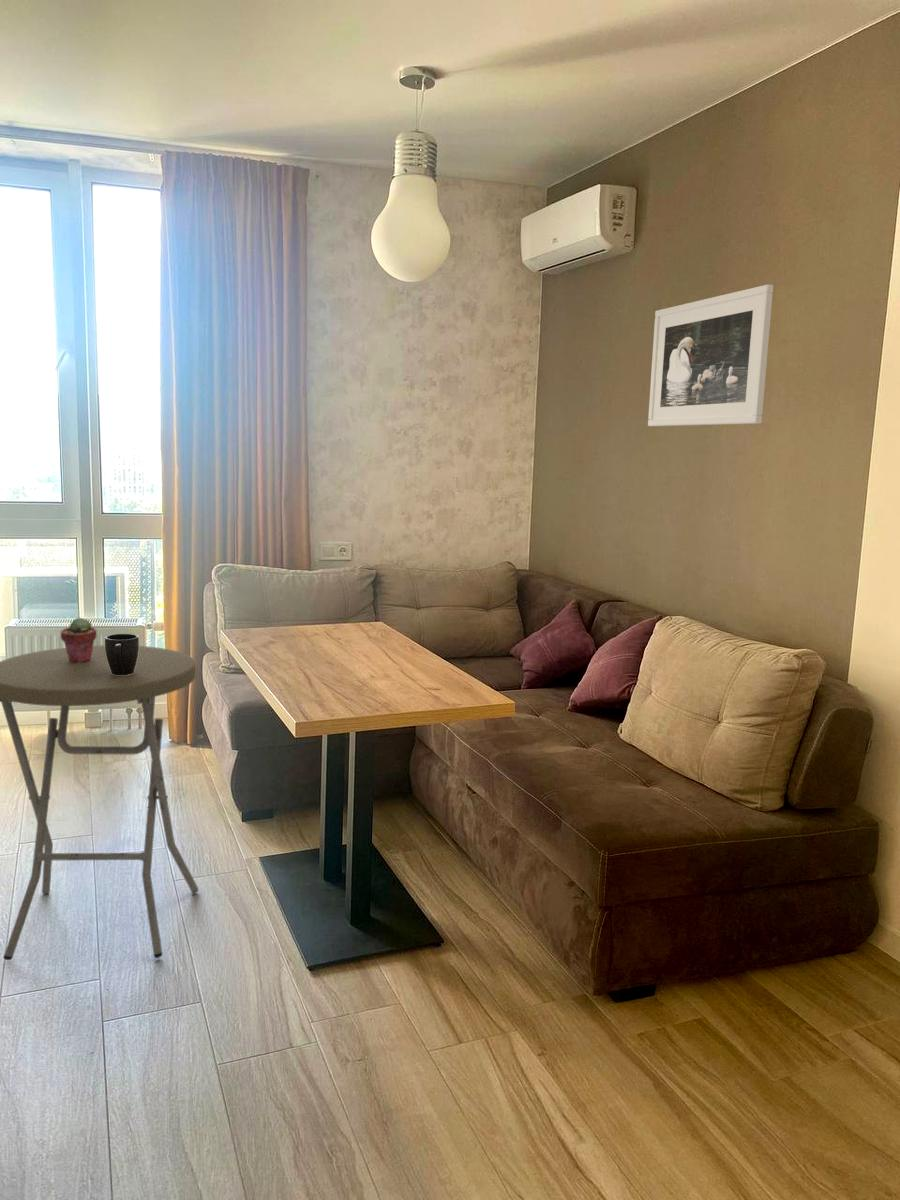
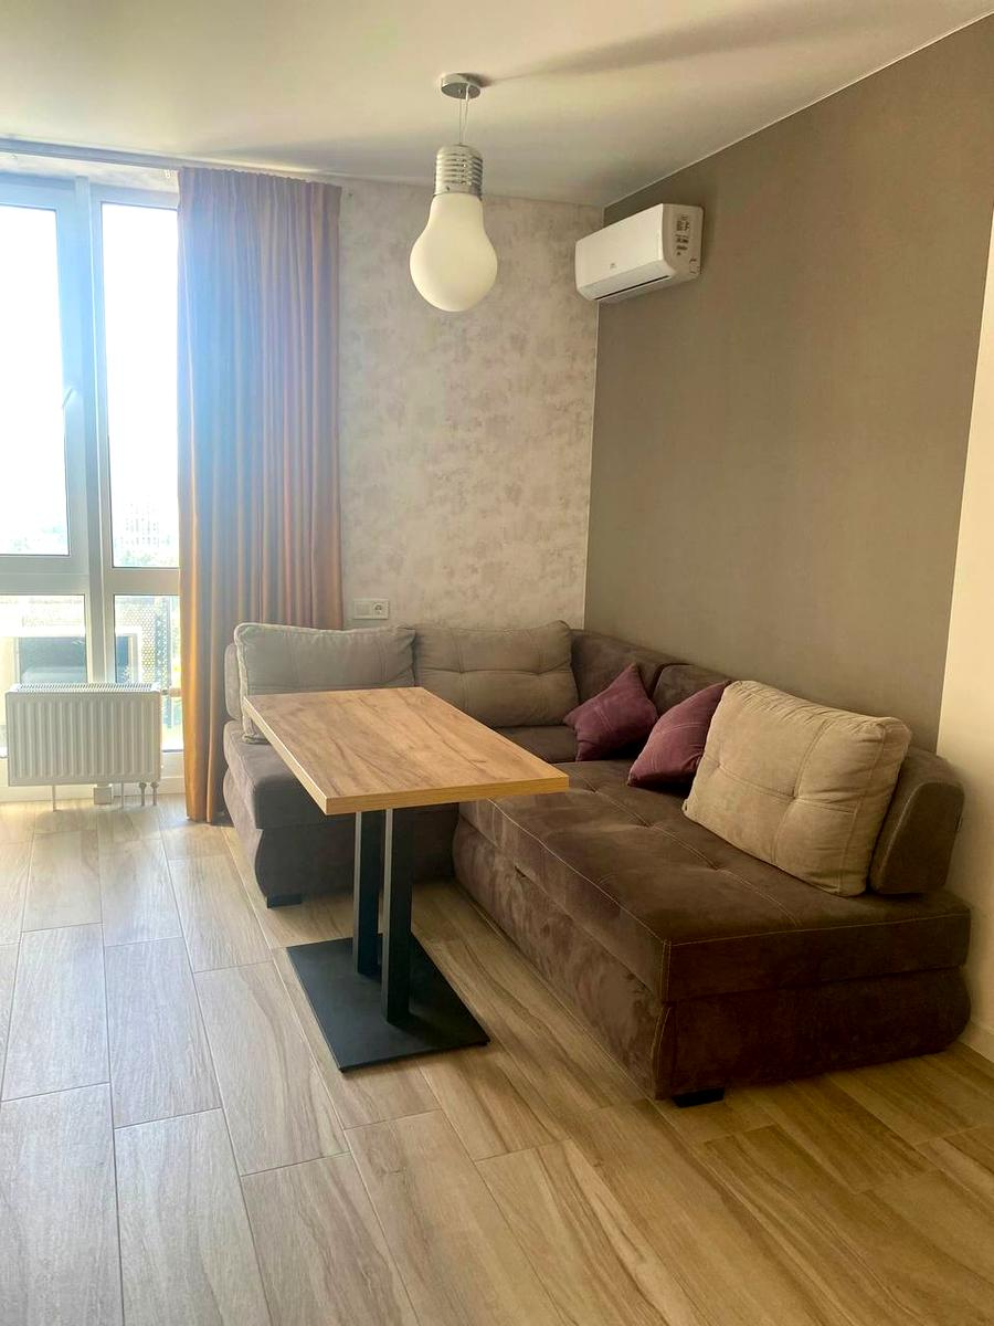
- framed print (704, 362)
- potted succulent (79, 638)
- side table (98, 753)
- mug (120, 655)
